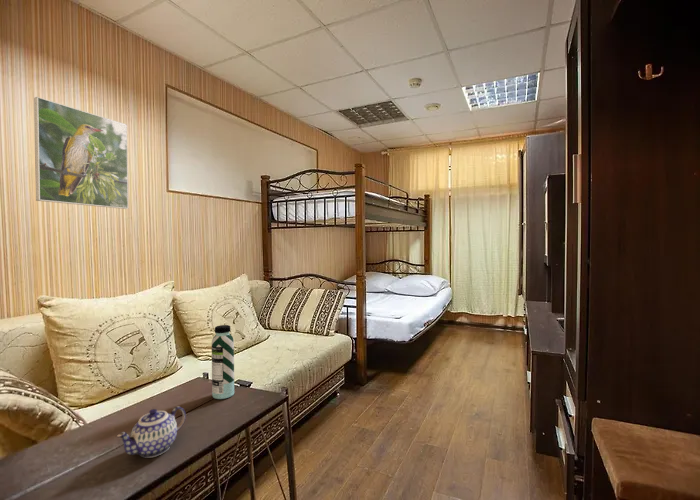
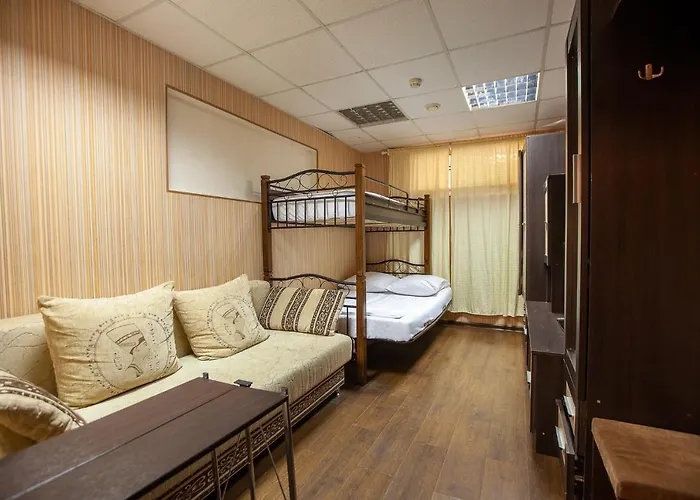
- water bottle (223, 360)
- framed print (86, 158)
- teapot (154, 429)
